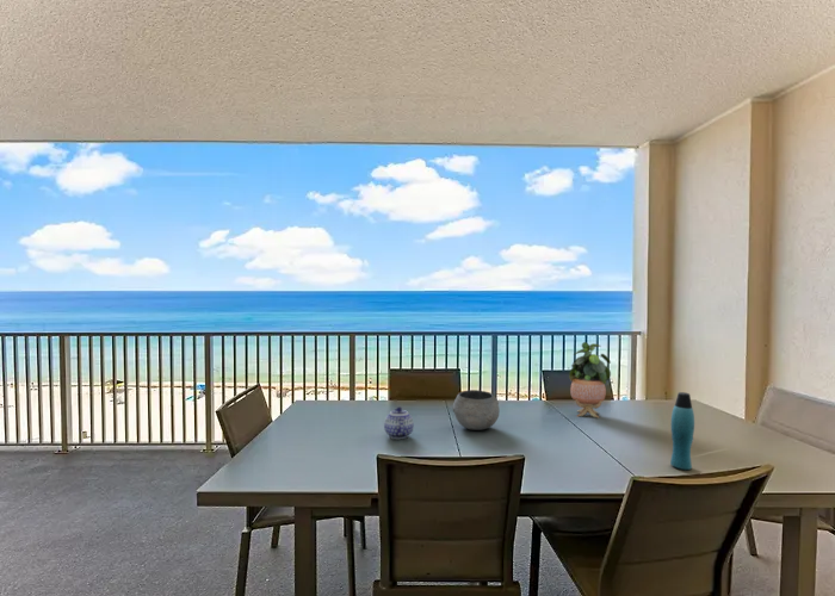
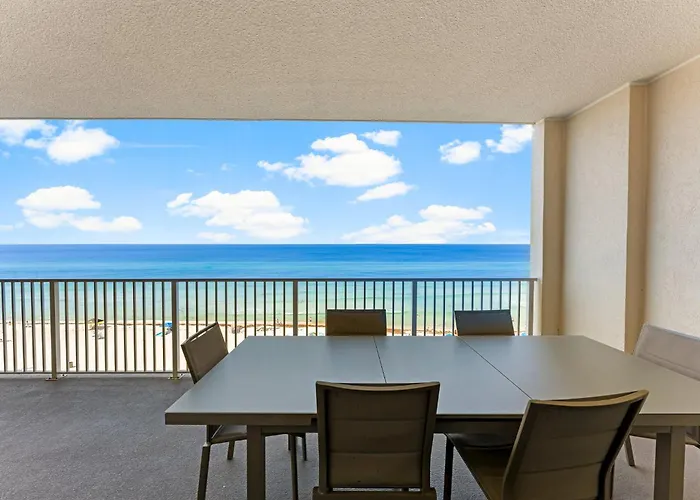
- potted plant (589, 378)
- bottle (682, 429)
- bowl (476, 410)
- teapot (398, 421)
